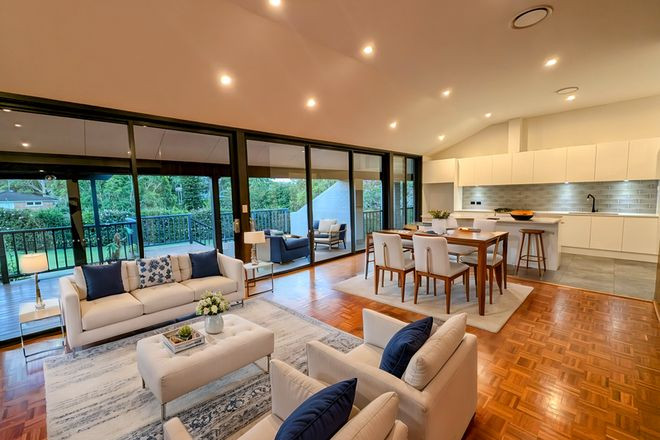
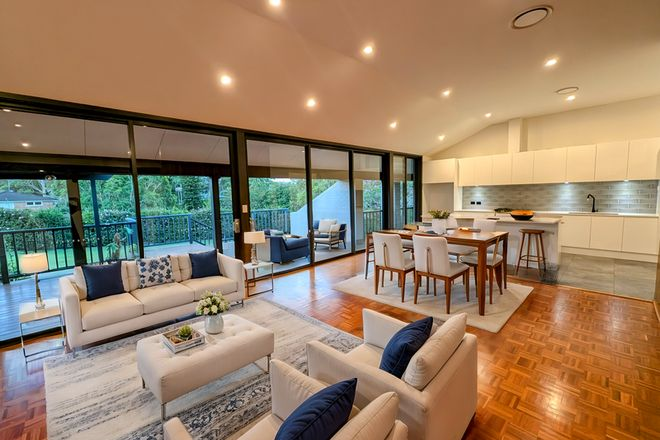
+ waste bin (548, 273)
